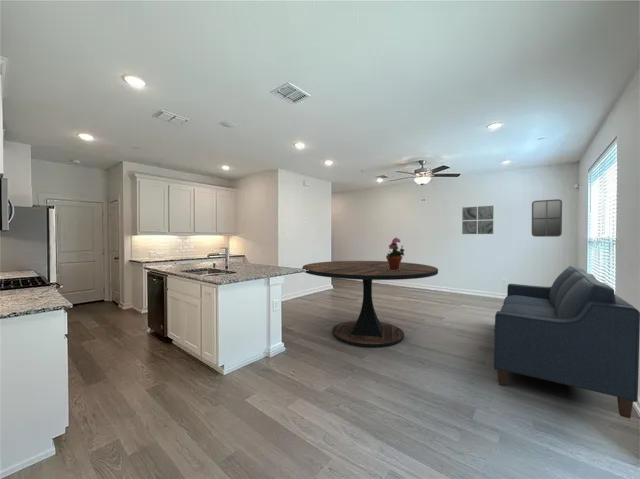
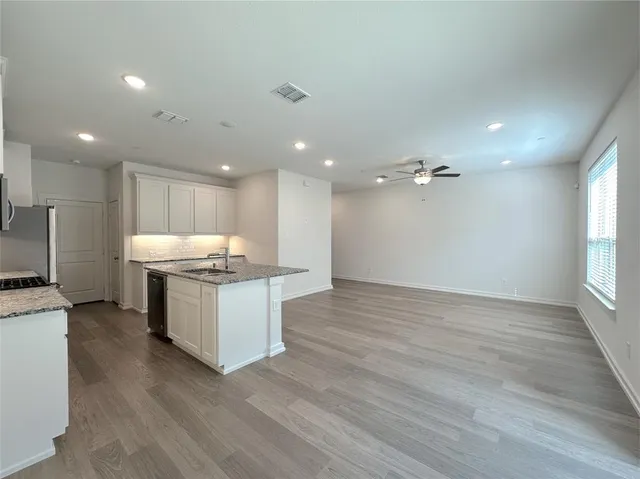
- wall art (476, 219)
- home mirror (546, 218)
- dining table (367, 299)
- sofa (550, 315)
- potted plant (394, 253)
